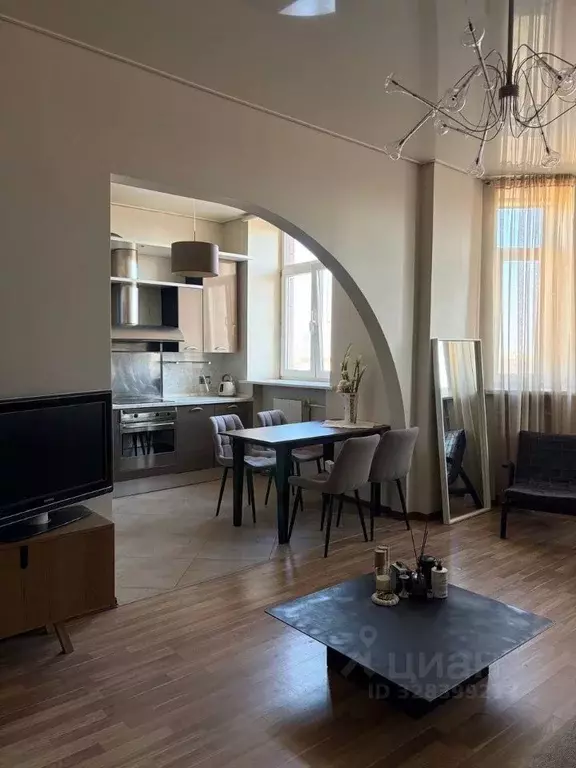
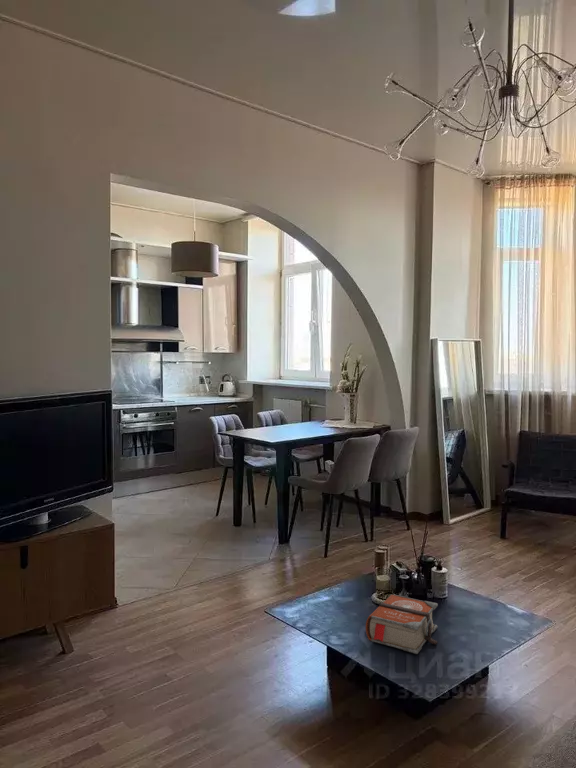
+ bible (405, 623)
